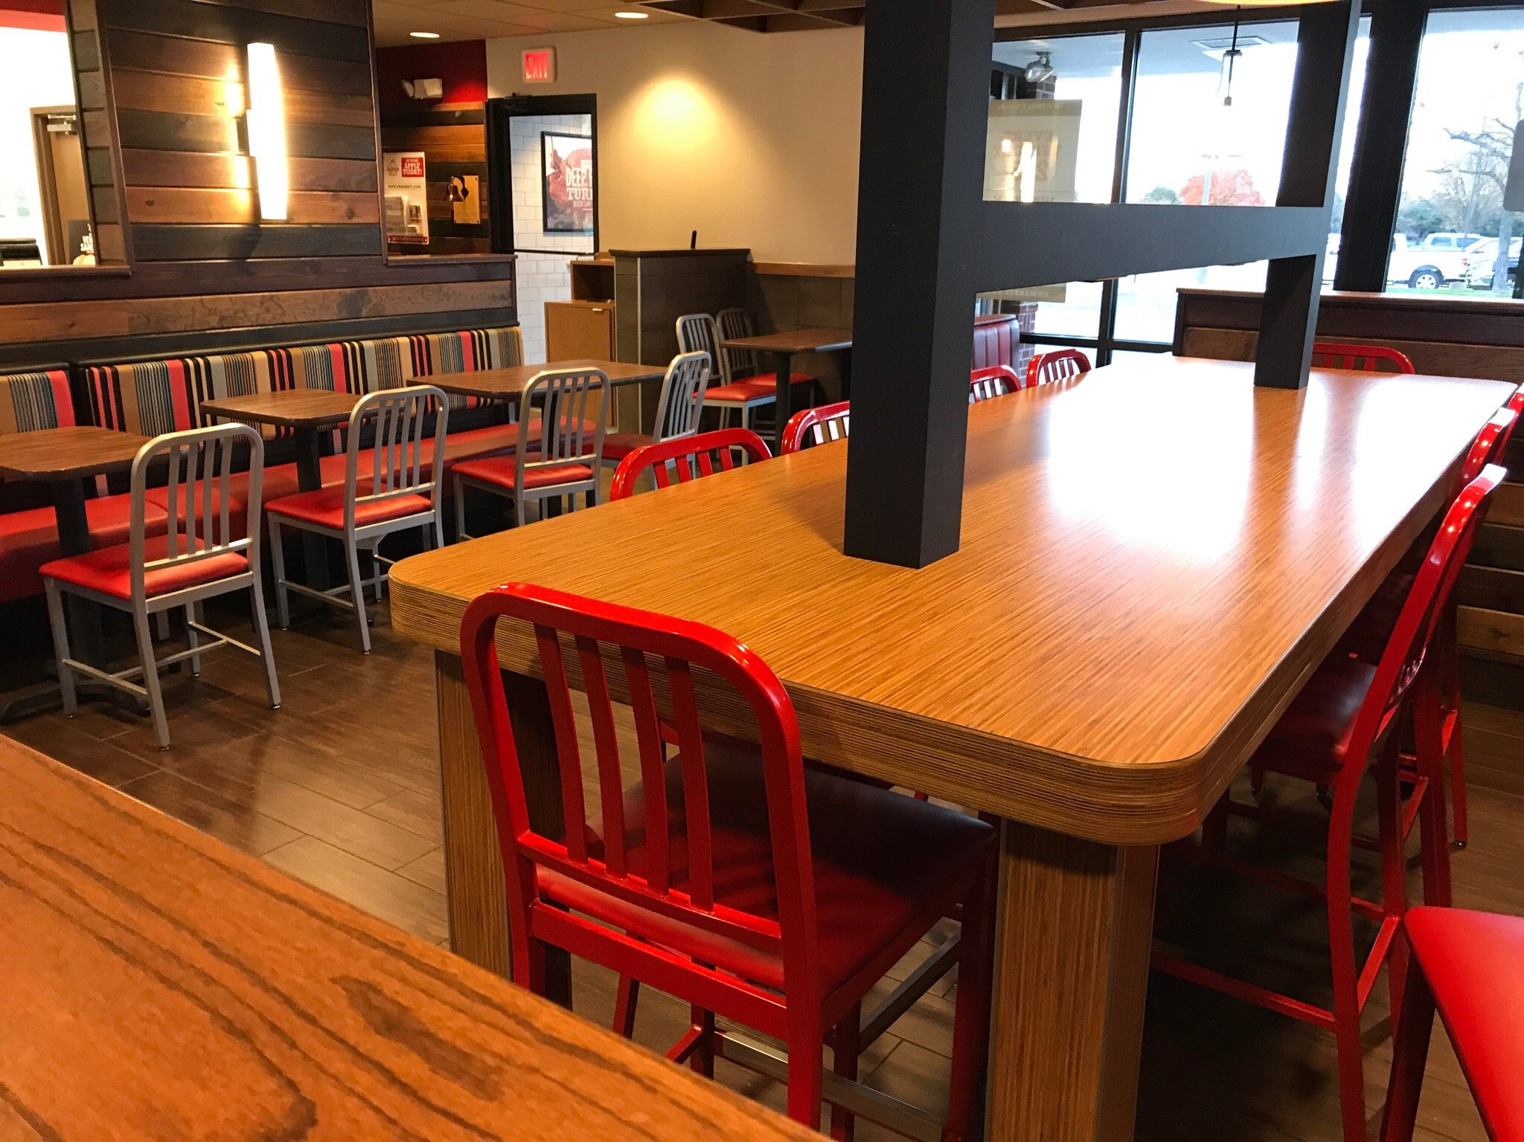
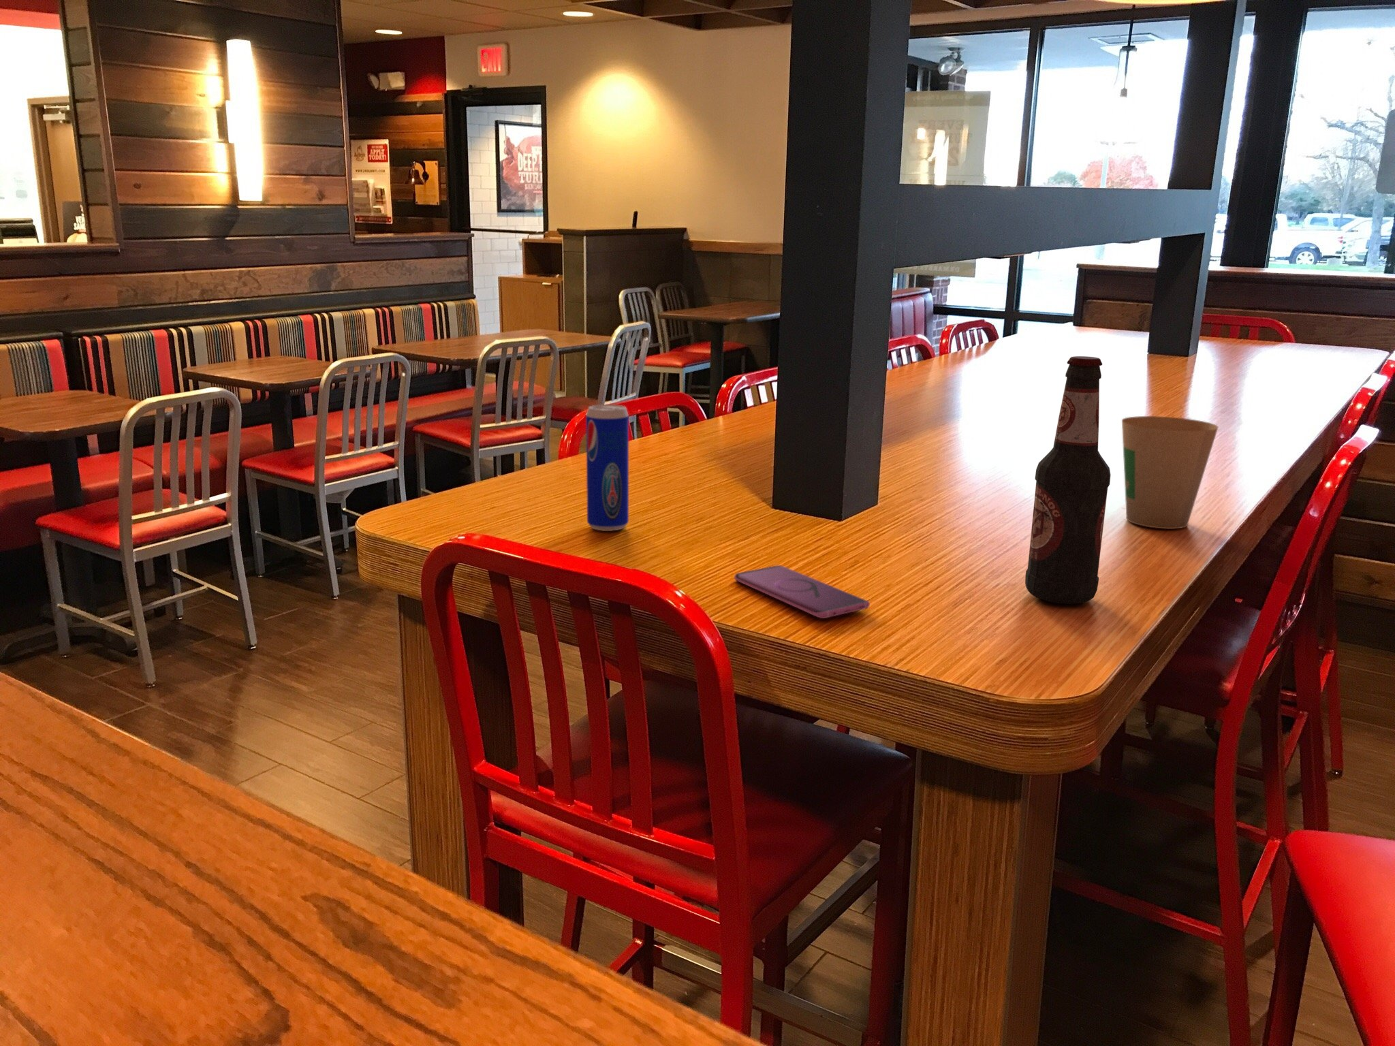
+ bottle (1072, 480)
+ paper cup (1163, 472)
+ beverage can (607, 467)
+ smartphone (799, 590)
